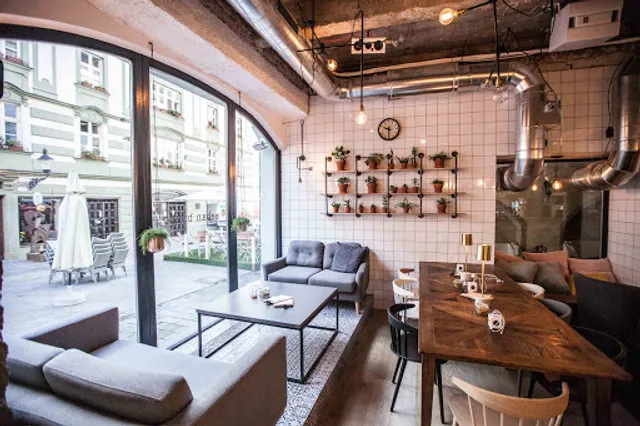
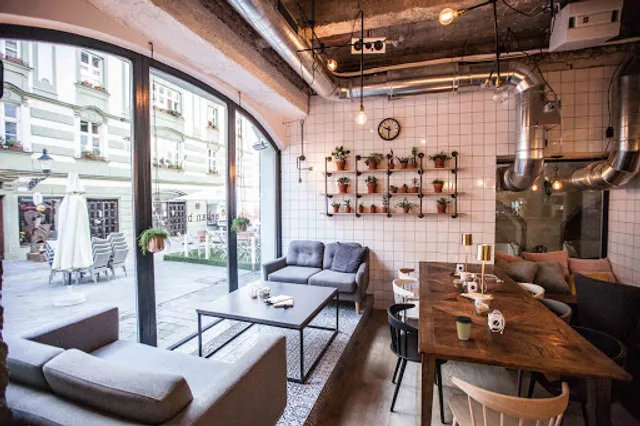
+ coffee cup (463, 327)
